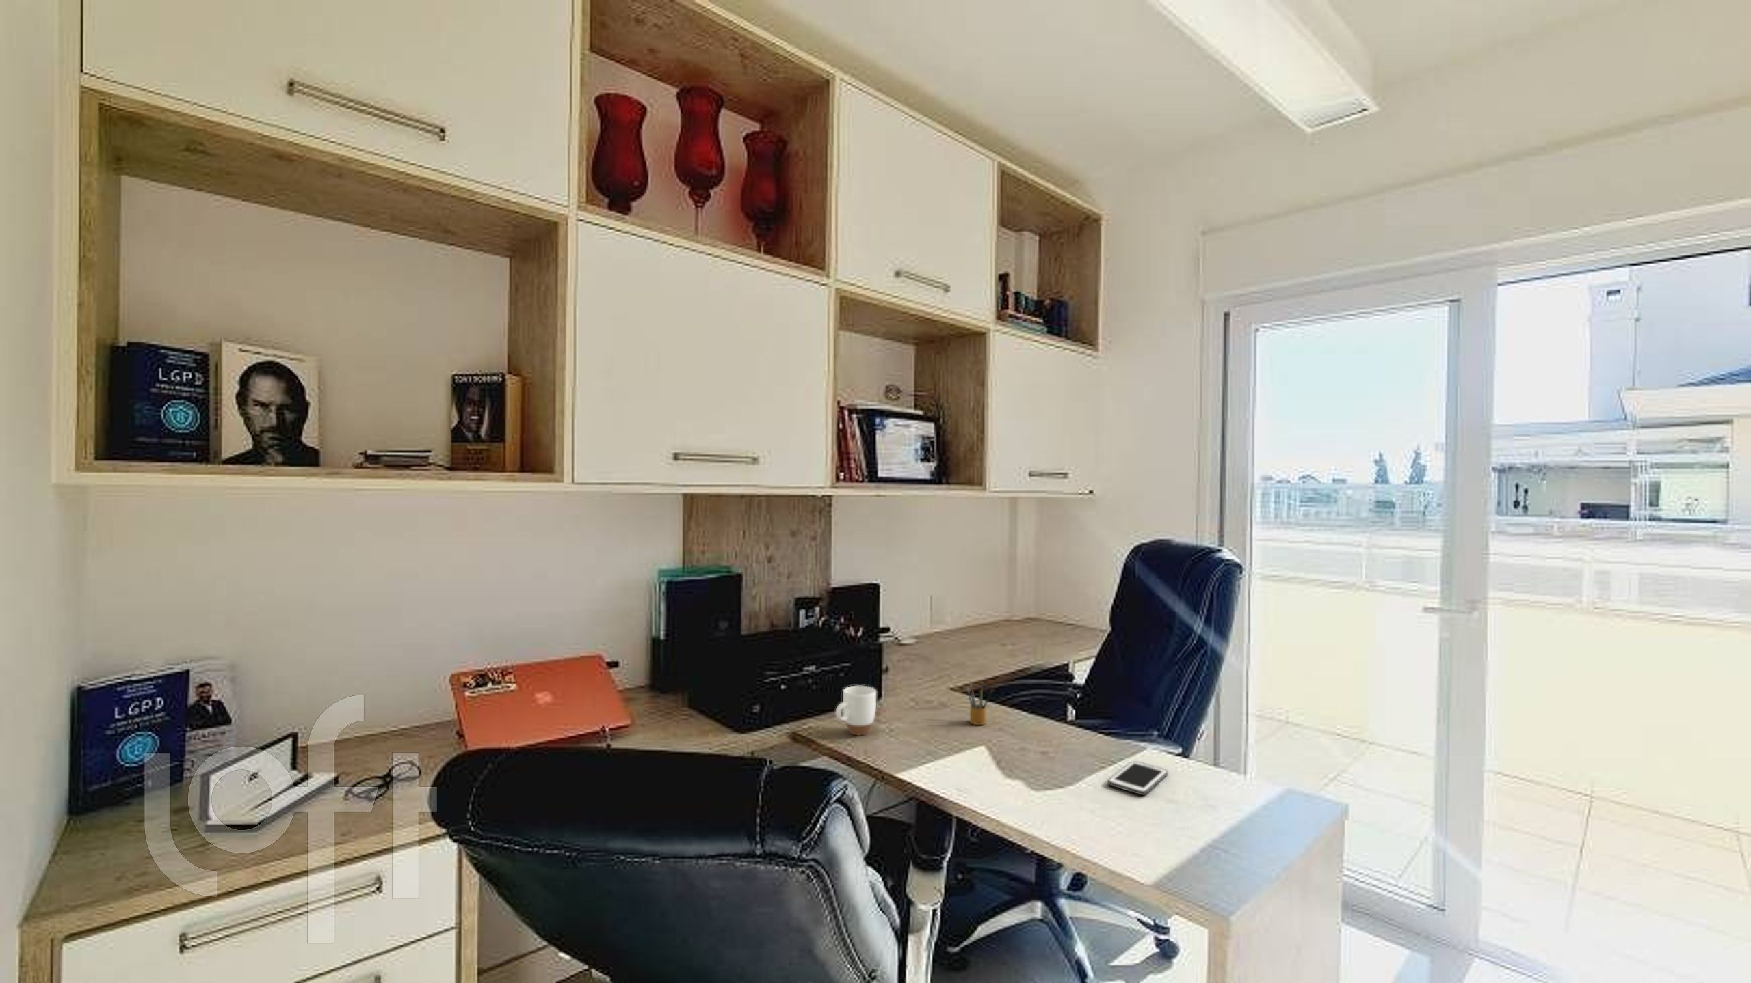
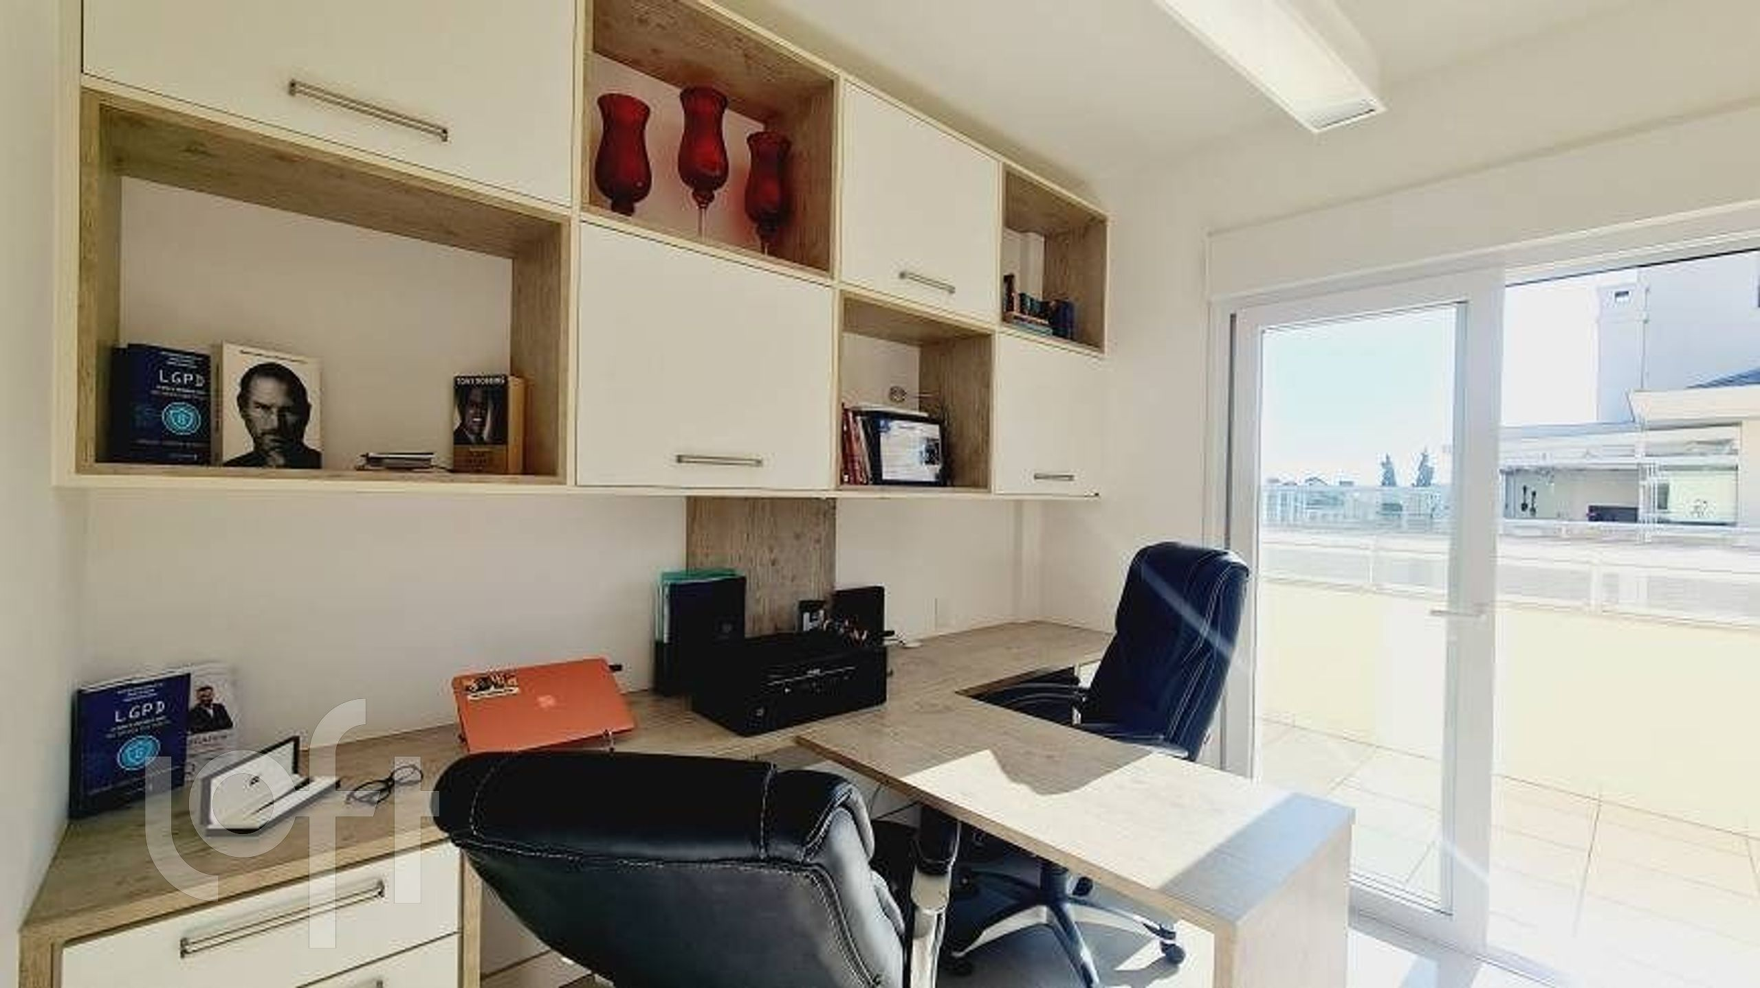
- cell phone (1138, 778)
- mug (854, 713)
- pencil box (979, 703)
